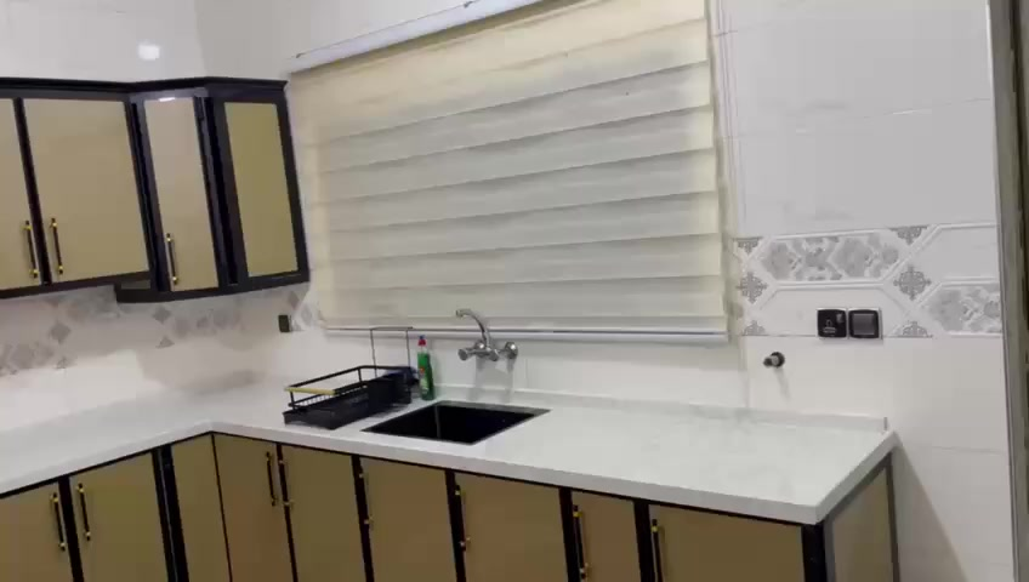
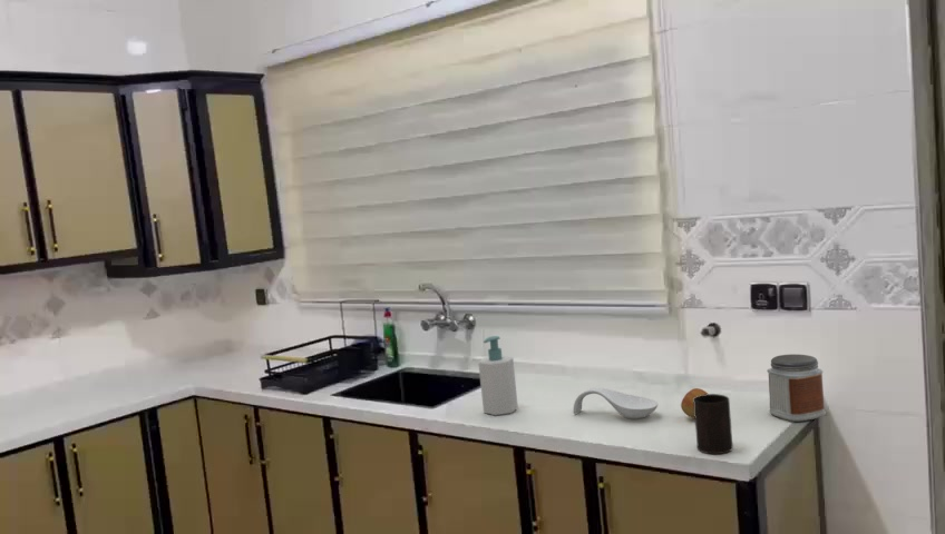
+ fruit (693, 403)
+ cup (712, 423)
+ spoon rest (614, 402)
+ soap bottle (497, 374)
+ jar (795, 386)
